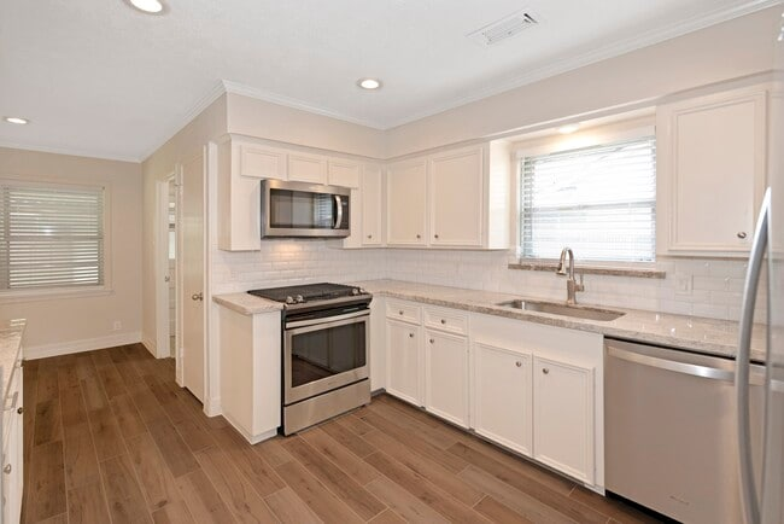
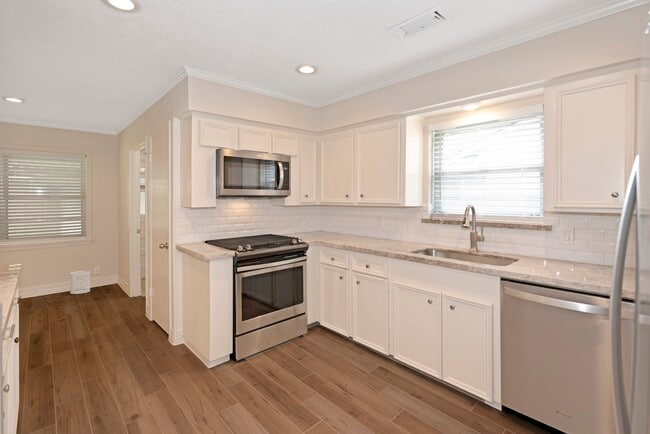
+ wastebasket (80, 282)
